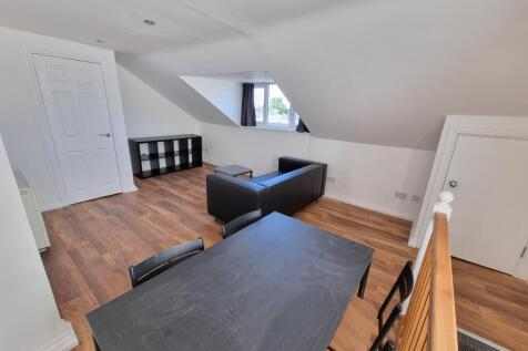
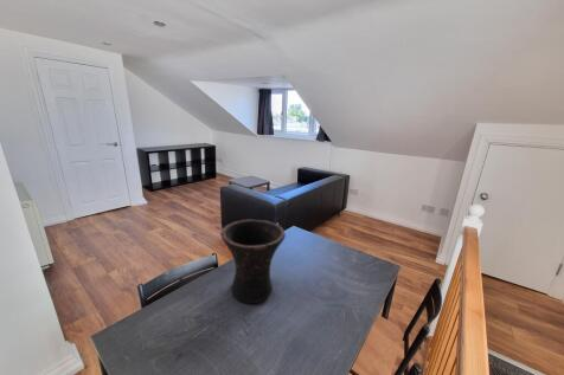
+ vase (252, 260)
